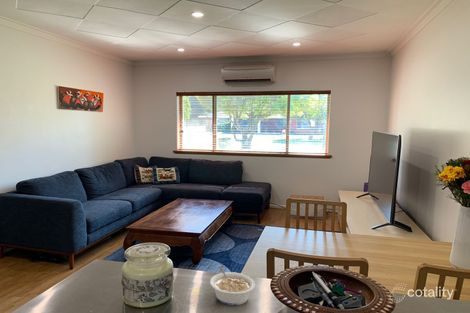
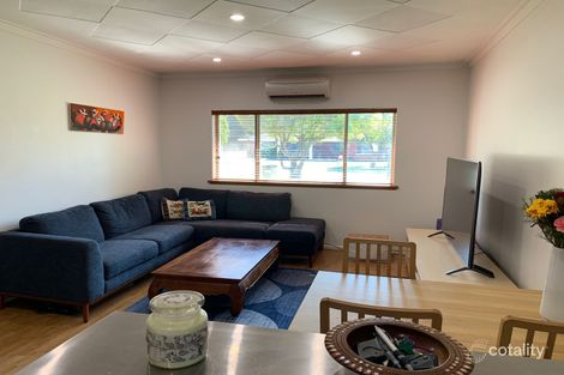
- legume (230, 287)
